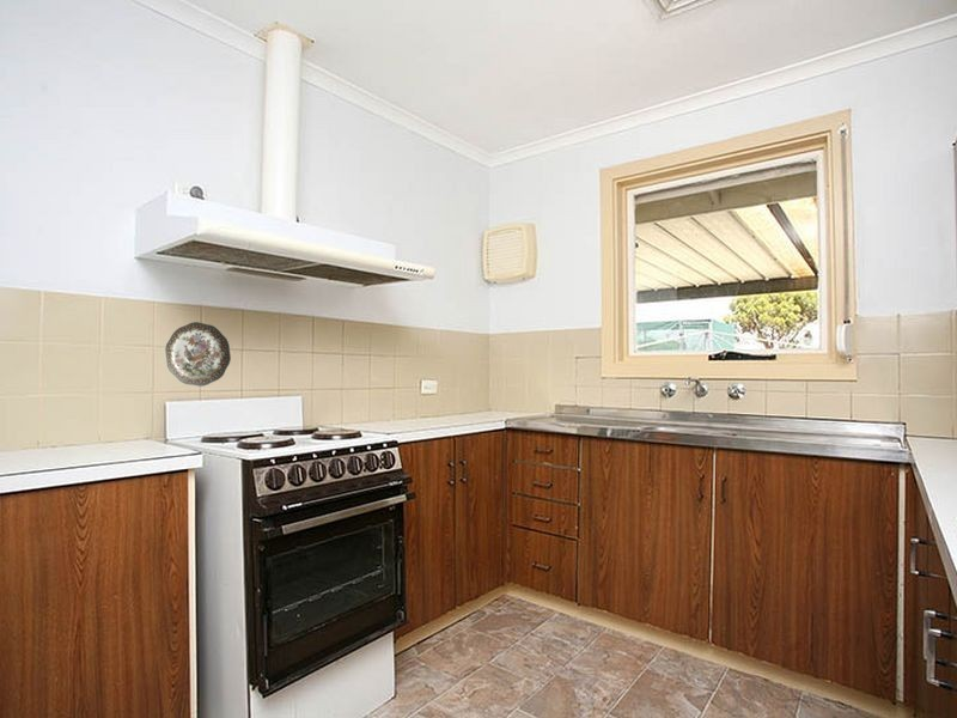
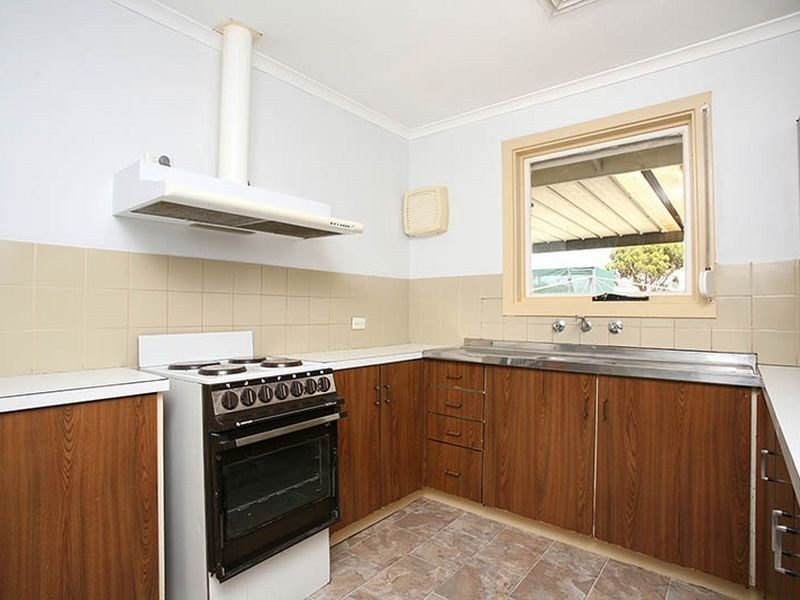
- decorative plate (197, 354)
